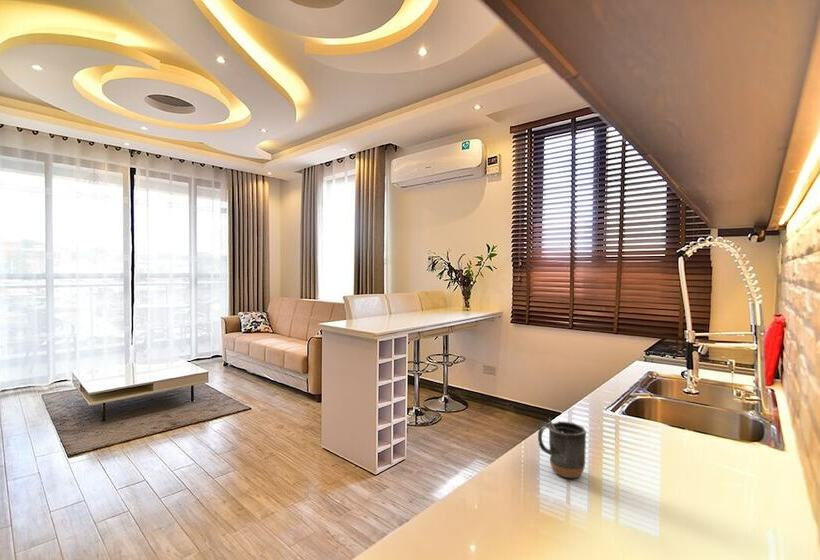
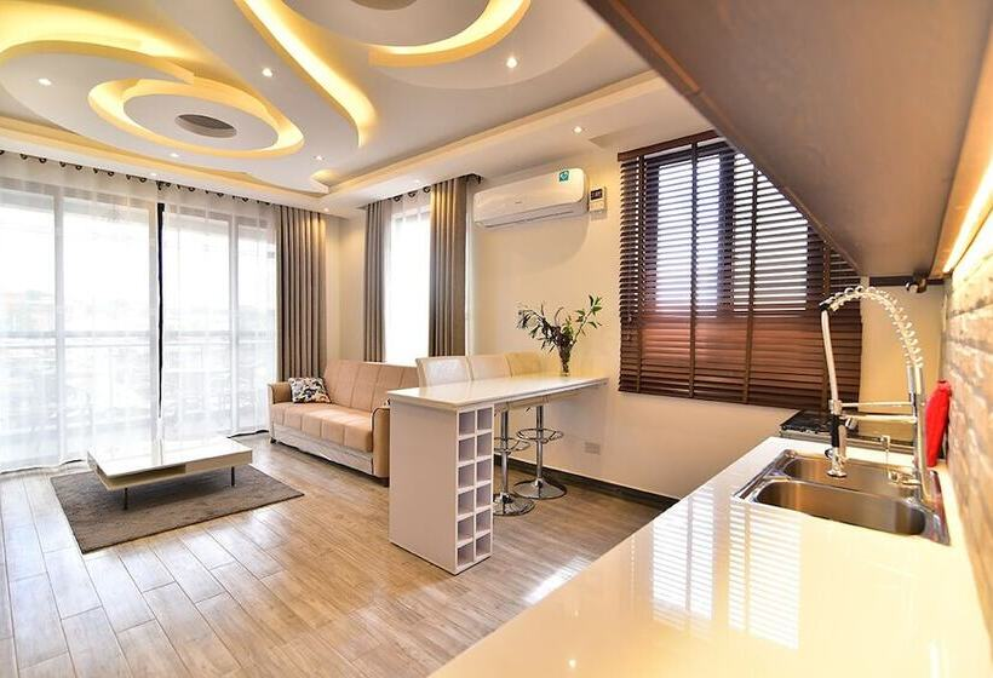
- mug (561, 444)
